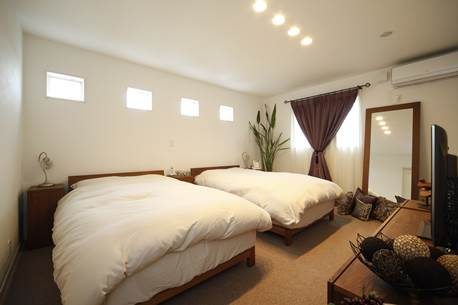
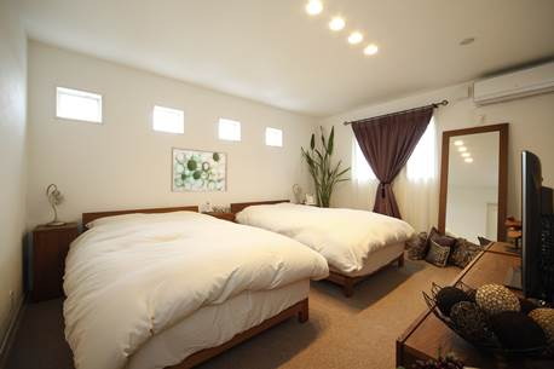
+ wall art (201, 171)
